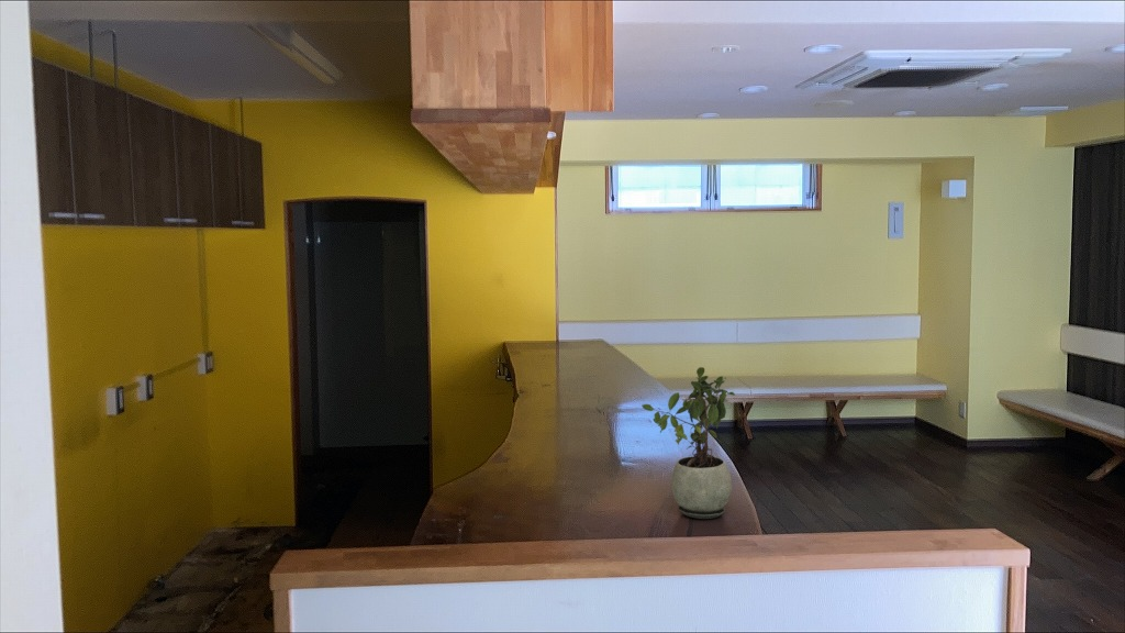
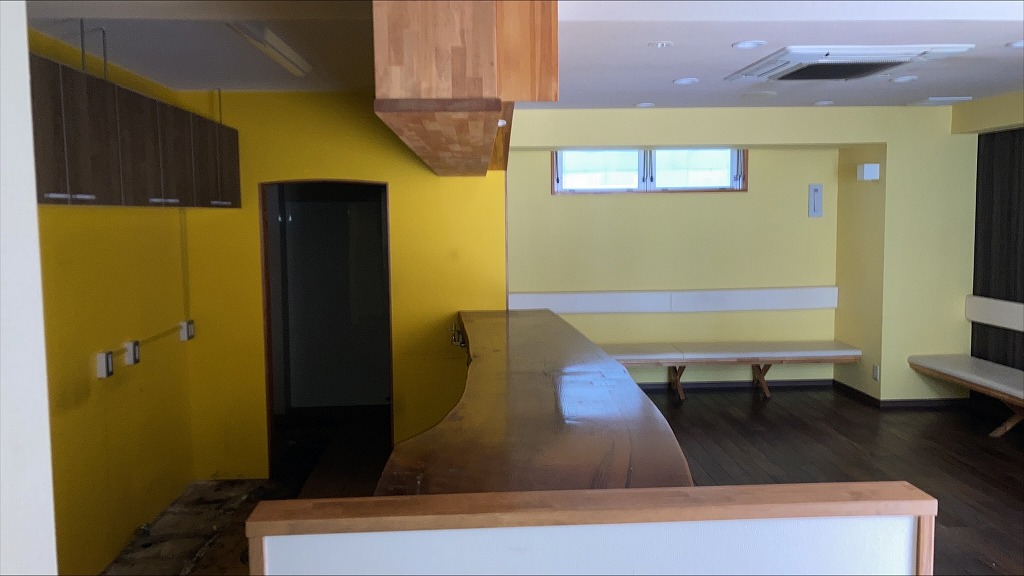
- potted plant (691, 437)
